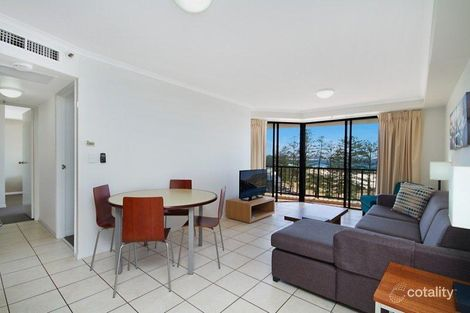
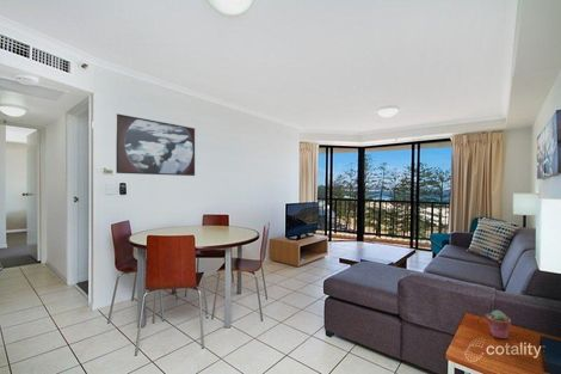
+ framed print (159, 148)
+ potted succulent (498, 323)
